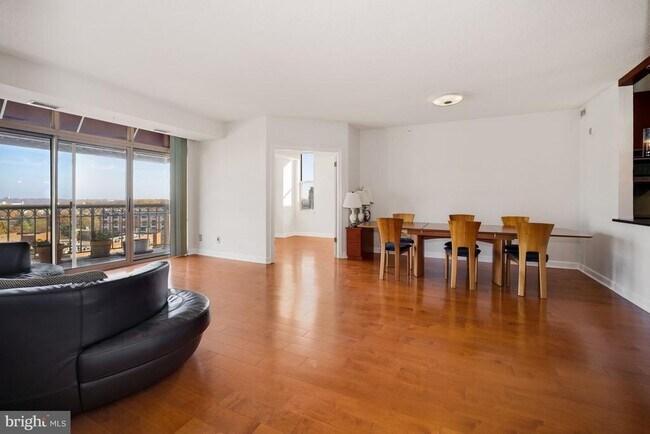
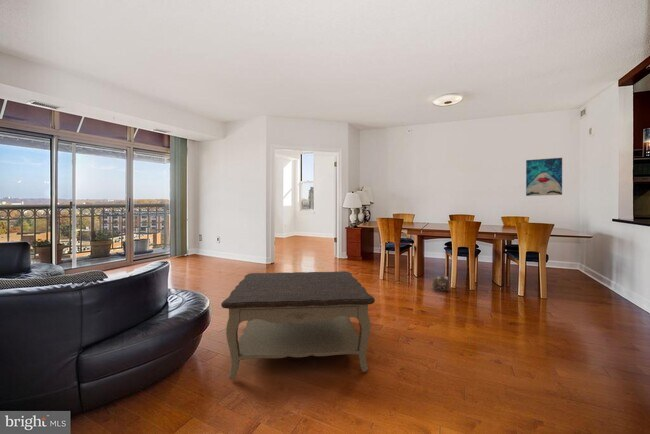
+ plush toy (440, 282)
+ coffee table (299, 313)
+ wall art (543, 177)
